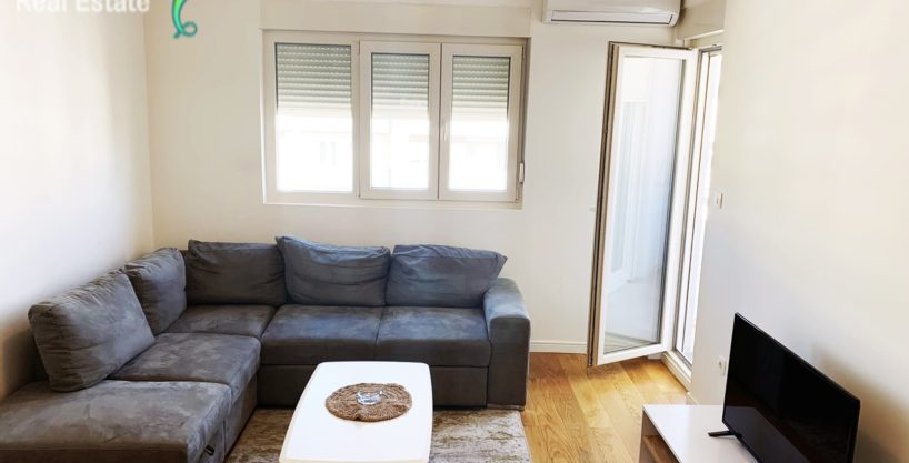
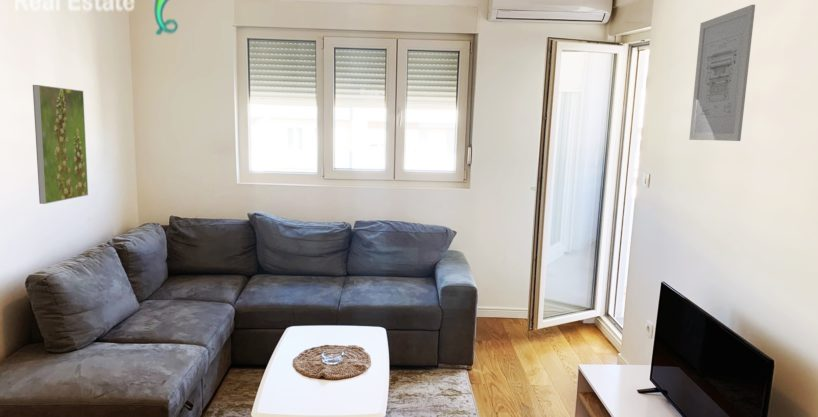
+ wall art (719, 78)
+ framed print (62, 144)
